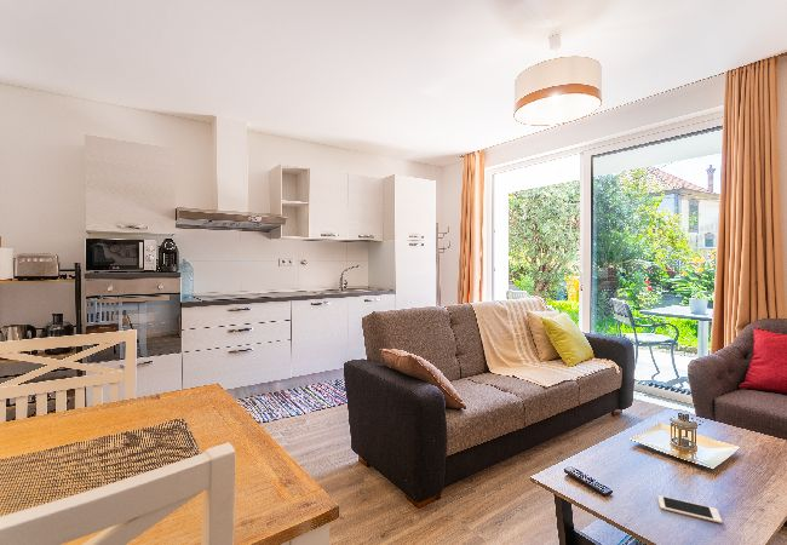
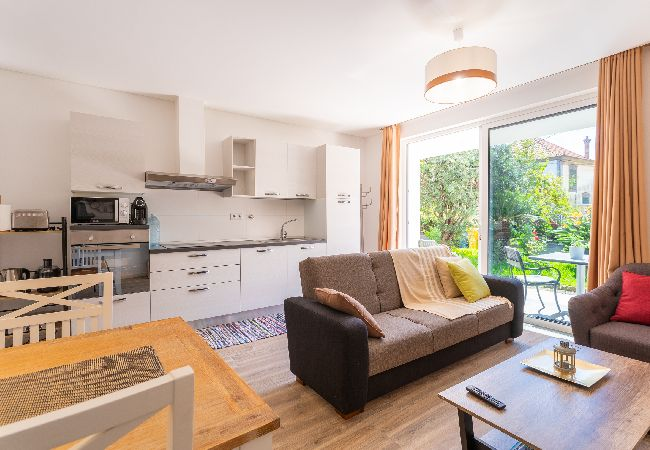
- cell phone (688, 507)
